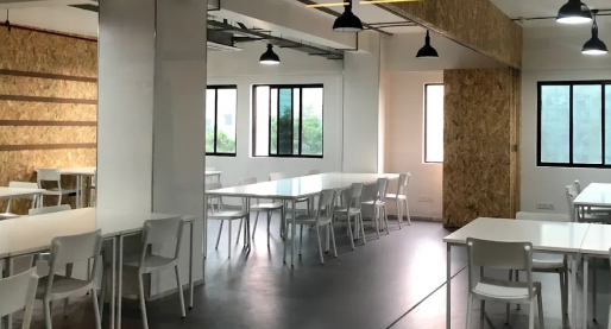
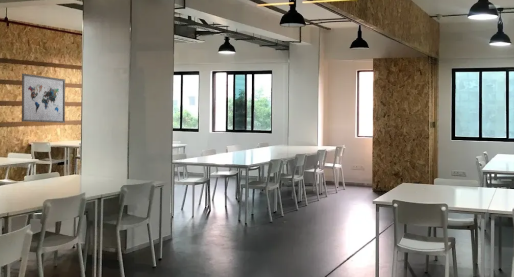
+ wall art (44, 99)
